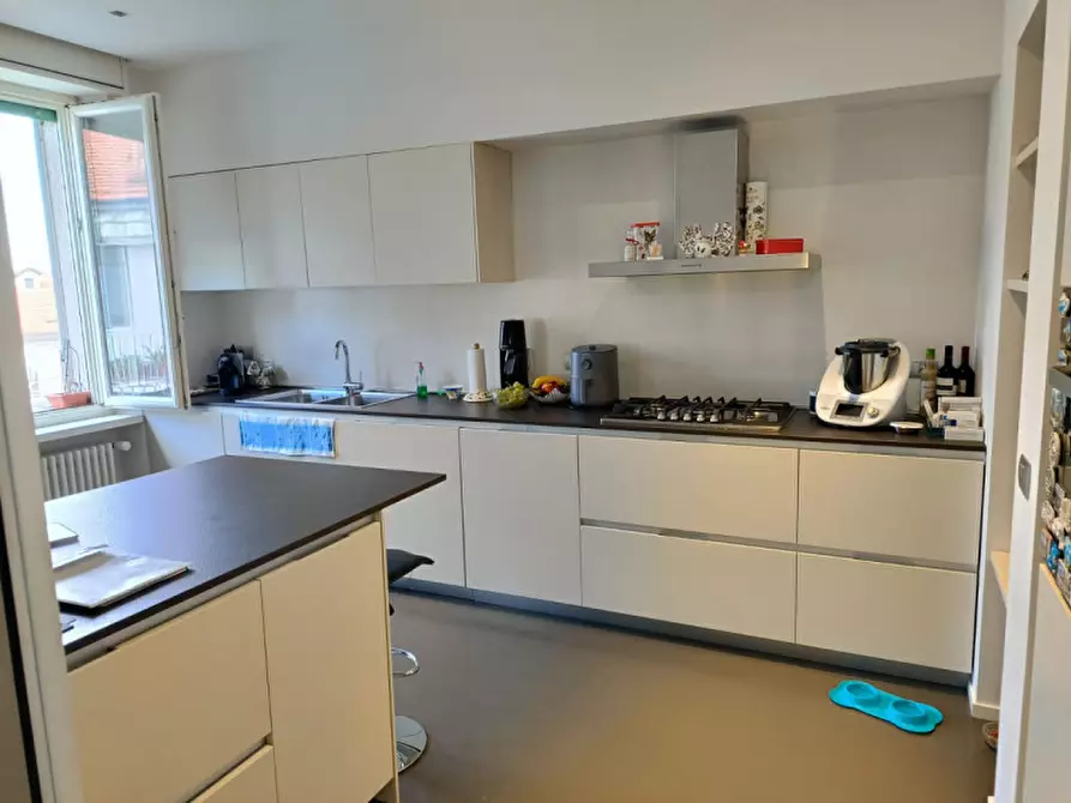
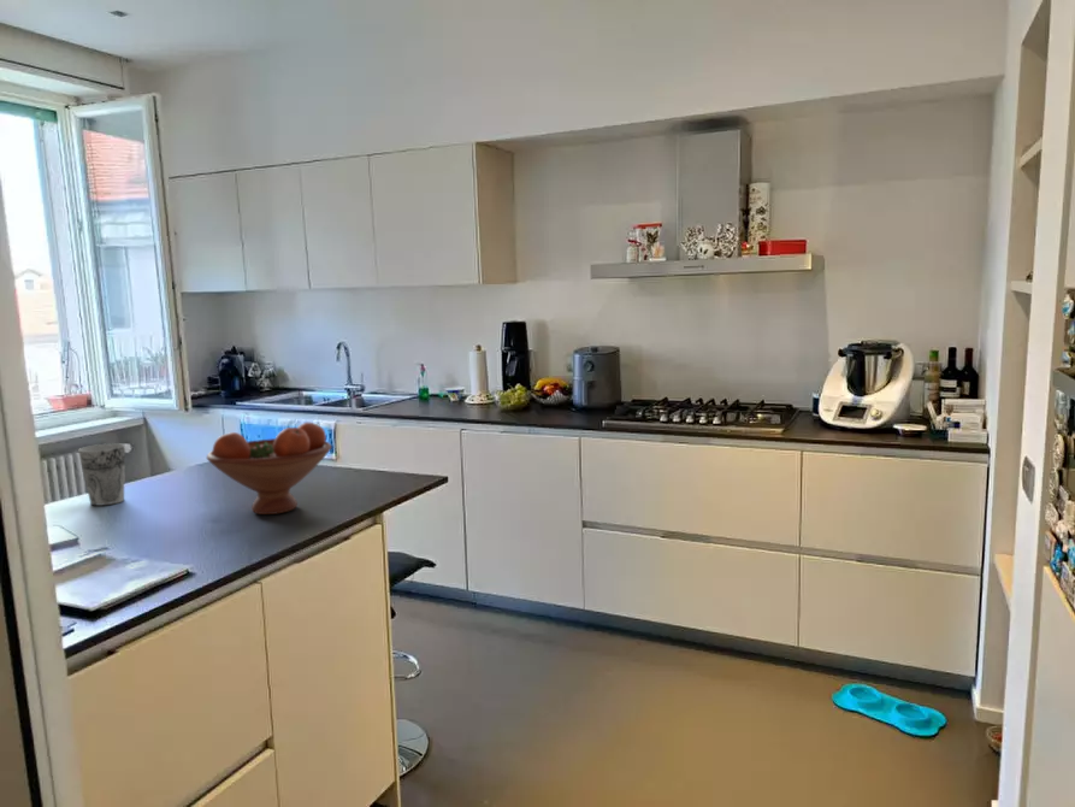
+ fruit bowl (271, 467)
+ cup (105, 475)
